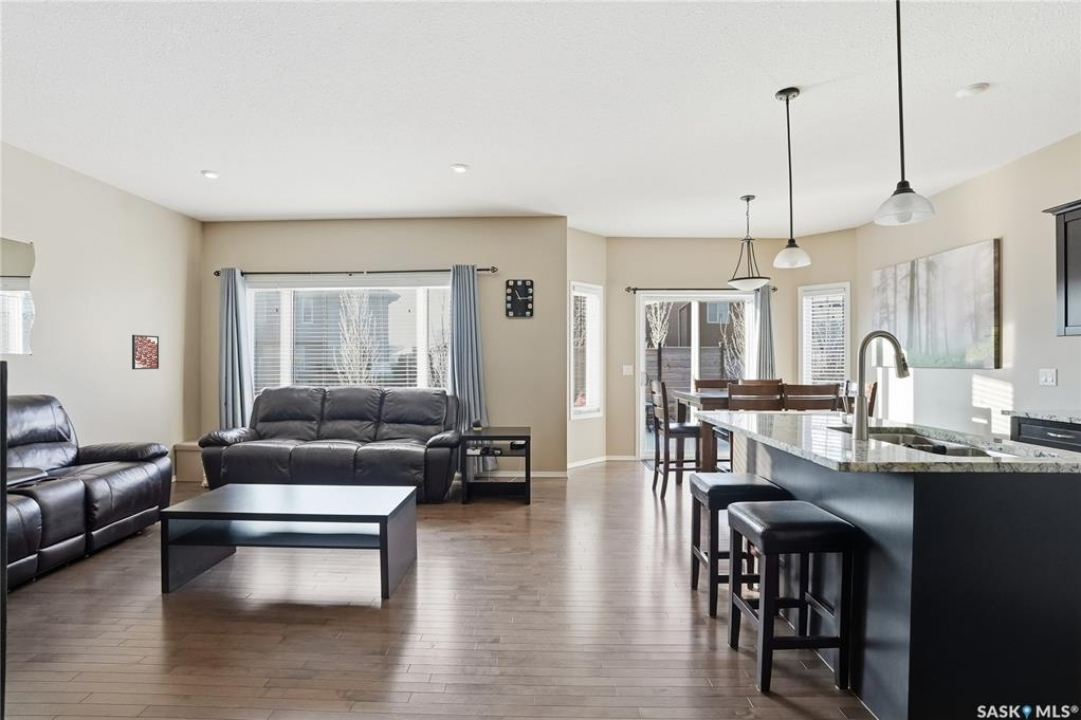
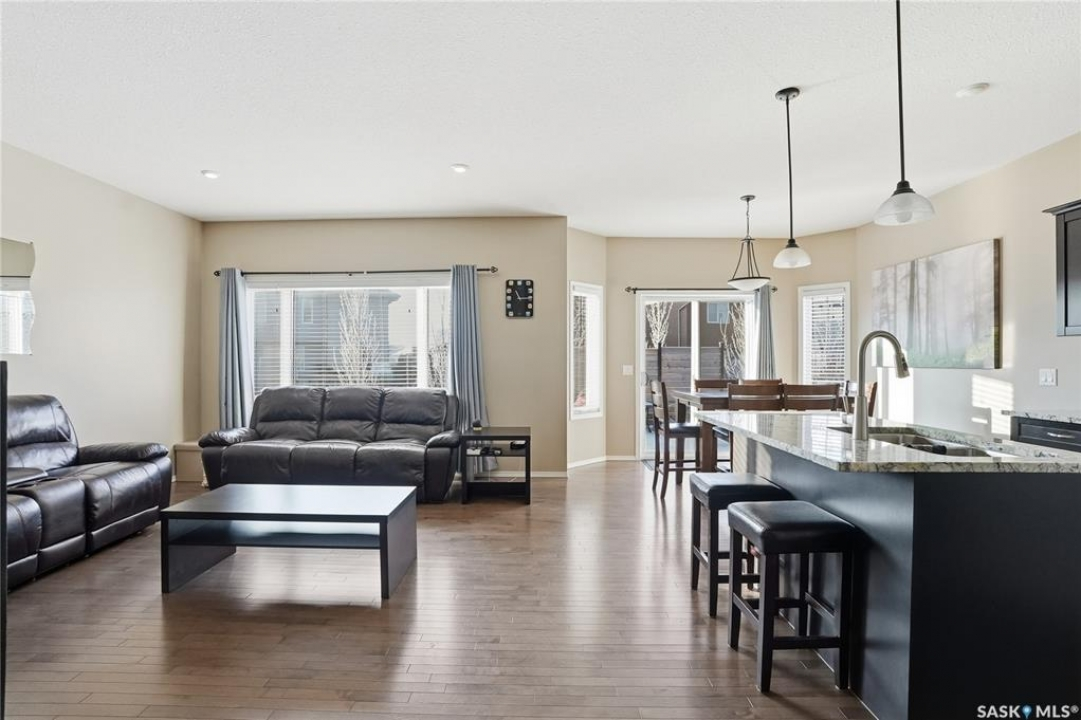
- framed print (145, 352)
